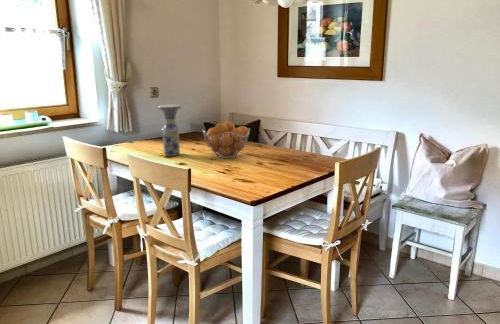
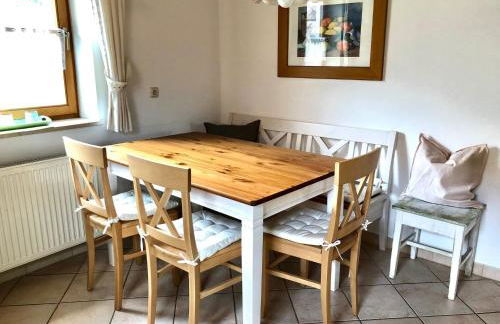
- fruit basket (226, 139)
- vase (170, 130)
